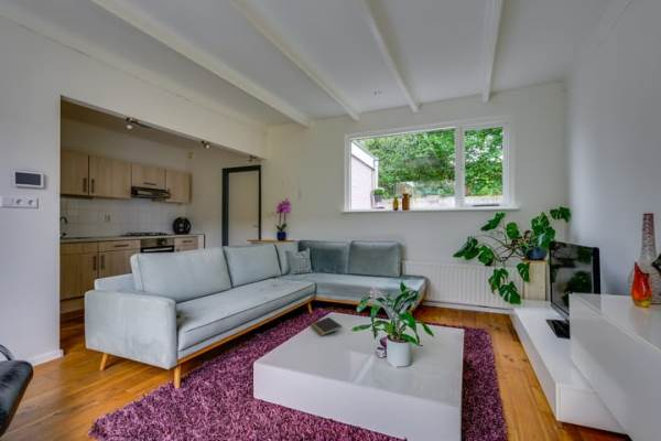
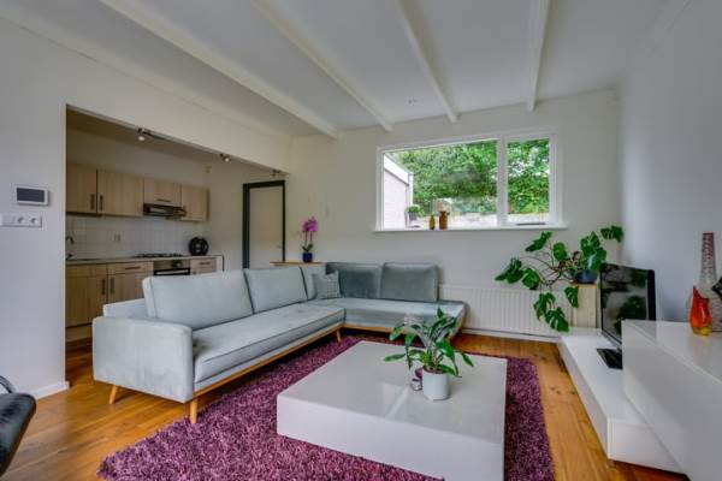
- notepad (325, 325)
